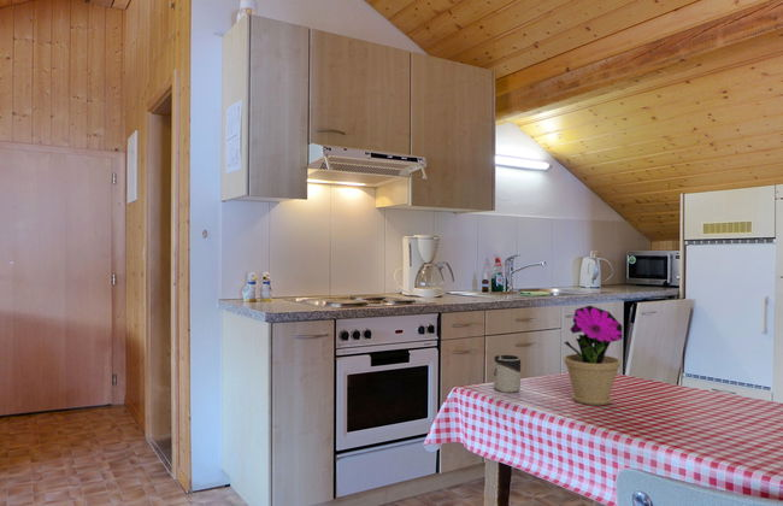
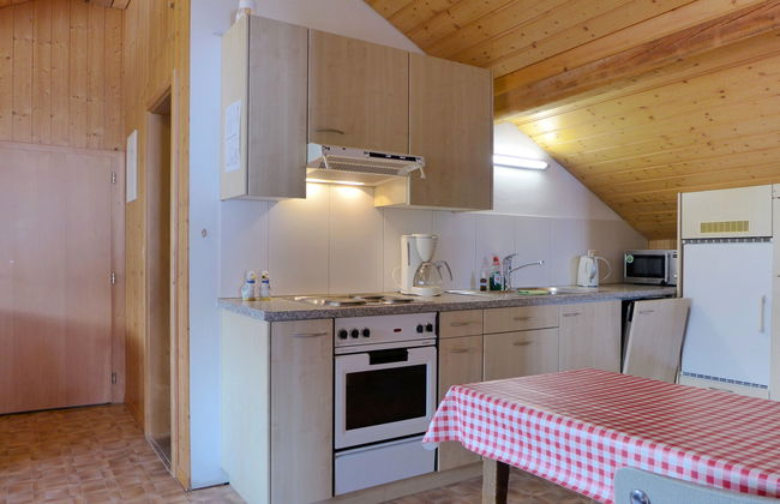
- cup (505, 372)
- flower pot (591, 353)
